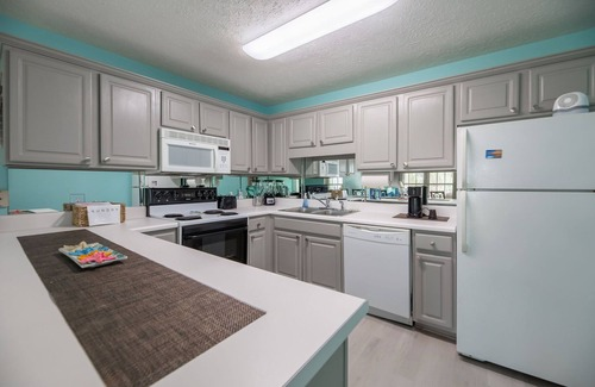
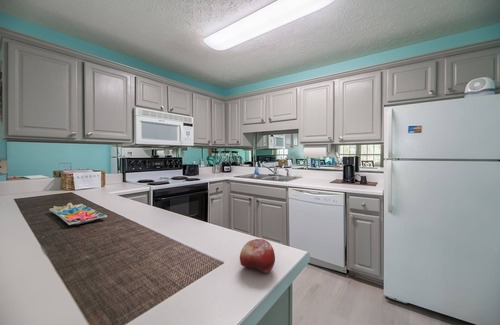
+ fruit (258, 255)
